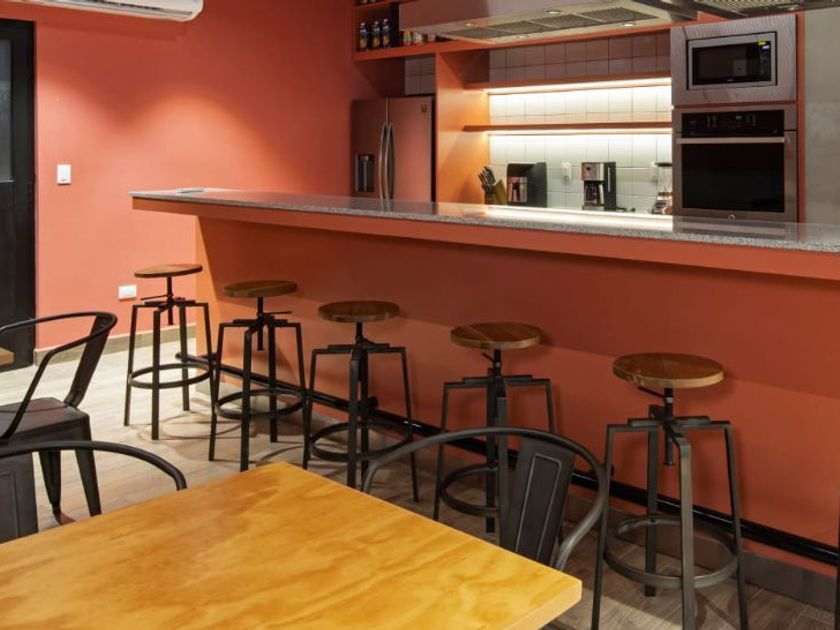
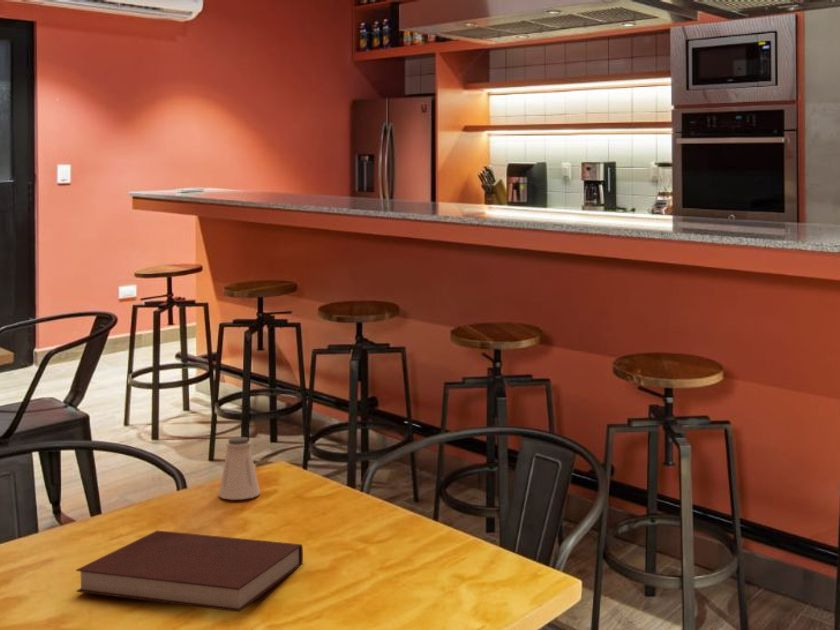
+ saltshaker (238, 466)
+ notebook (194, 567)
